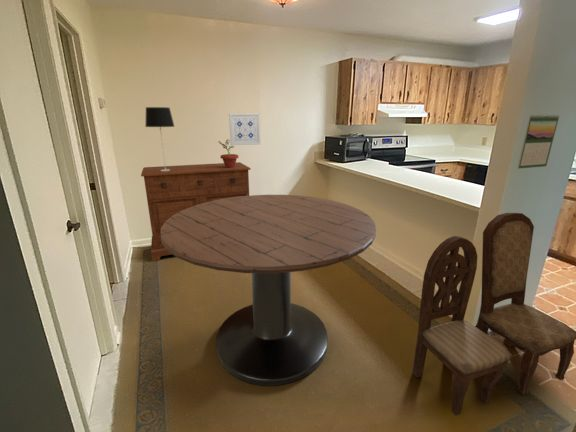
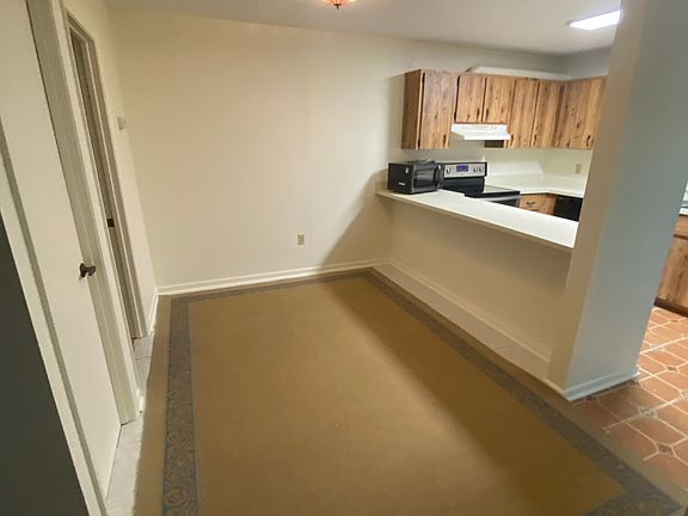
- dining chair (495, 303)
- table lamp (161, 138)
- dining table (271, 283)
- calendar (538, 141)
- wall art (245, 129)
- sideboard (198, 204)
- potted plant (228, 152)
